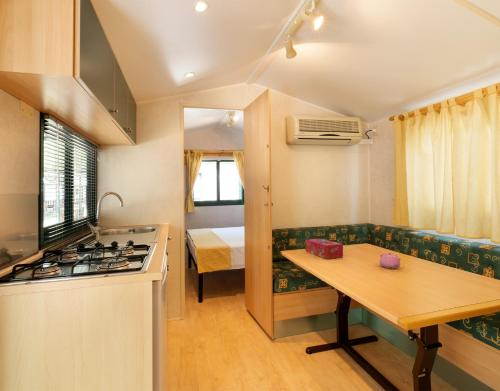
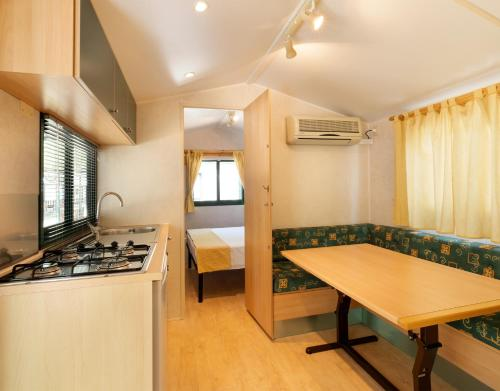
- tissue box (323, 248)
- teapot (390, 259)
